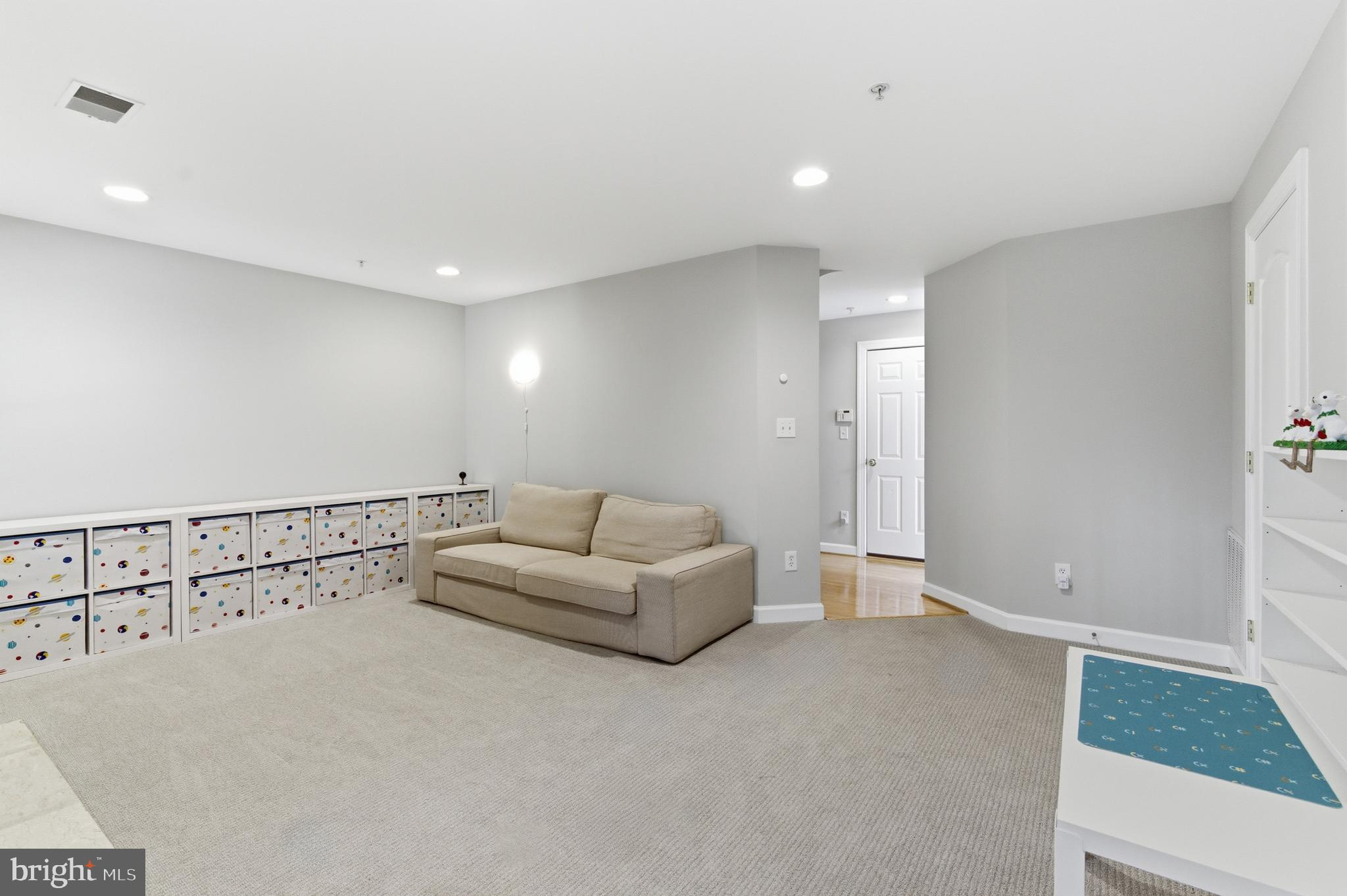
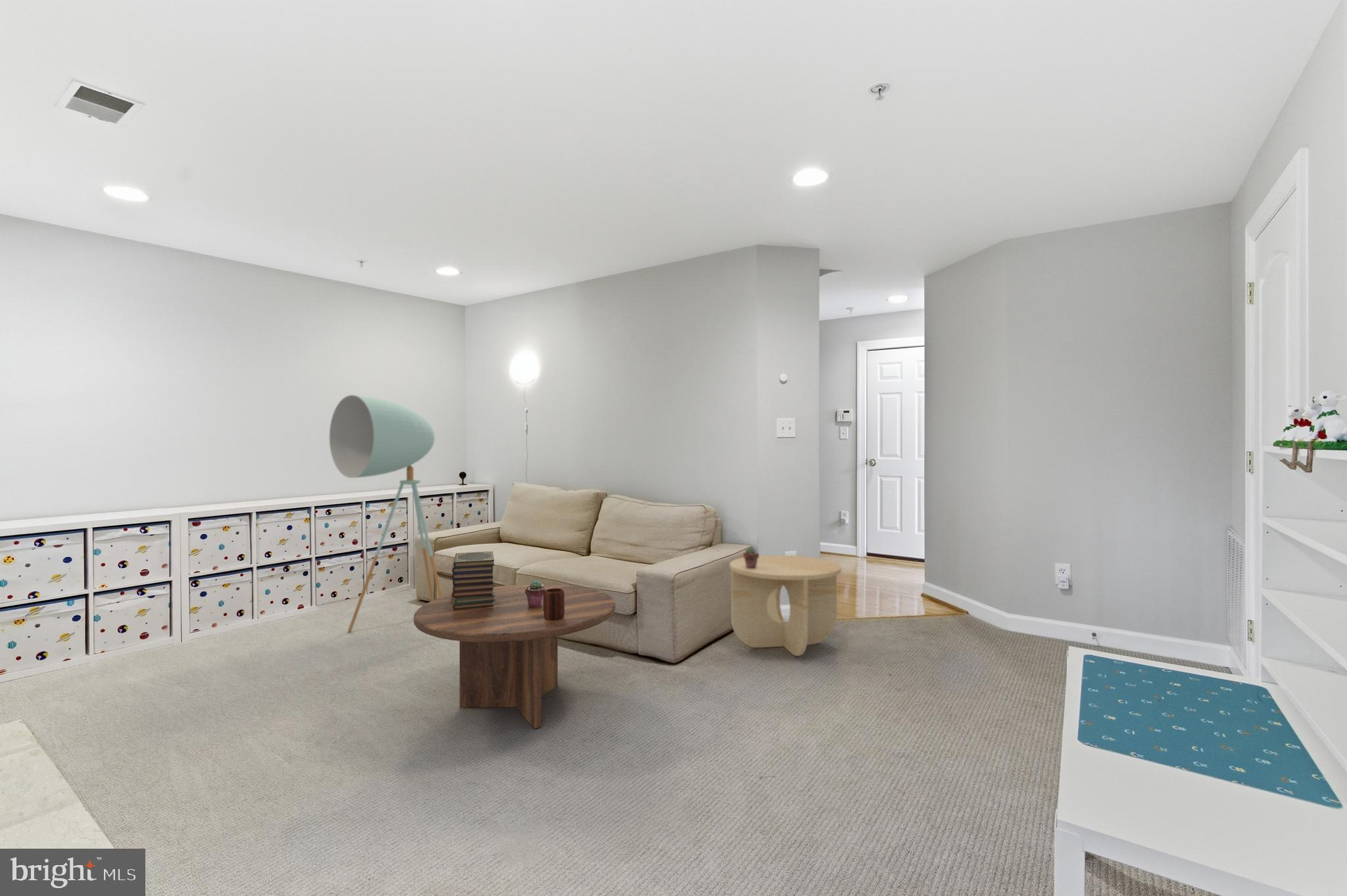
+ coffee table (518, 655)
+ side table (780, 607)
+ book stack (474, 578)
+ potted succulent (535, 592)
+ potted succulent (750, 557)
+ floor lamp (416, 511)
+ mug (552, 603)
